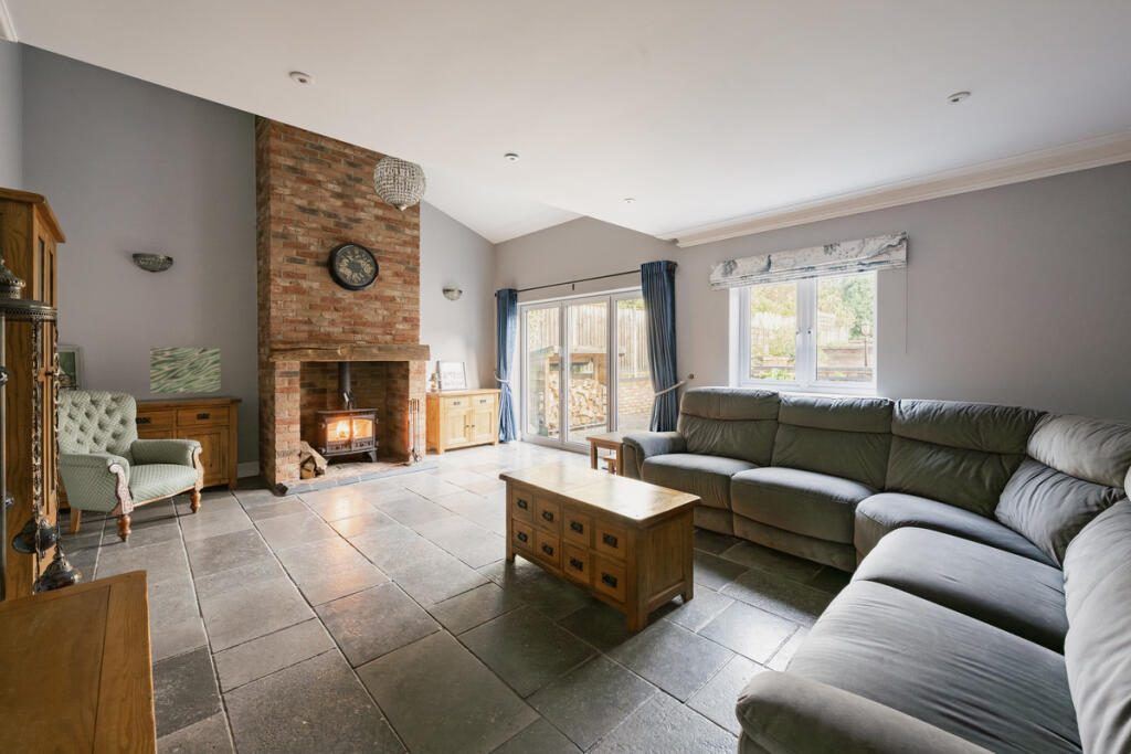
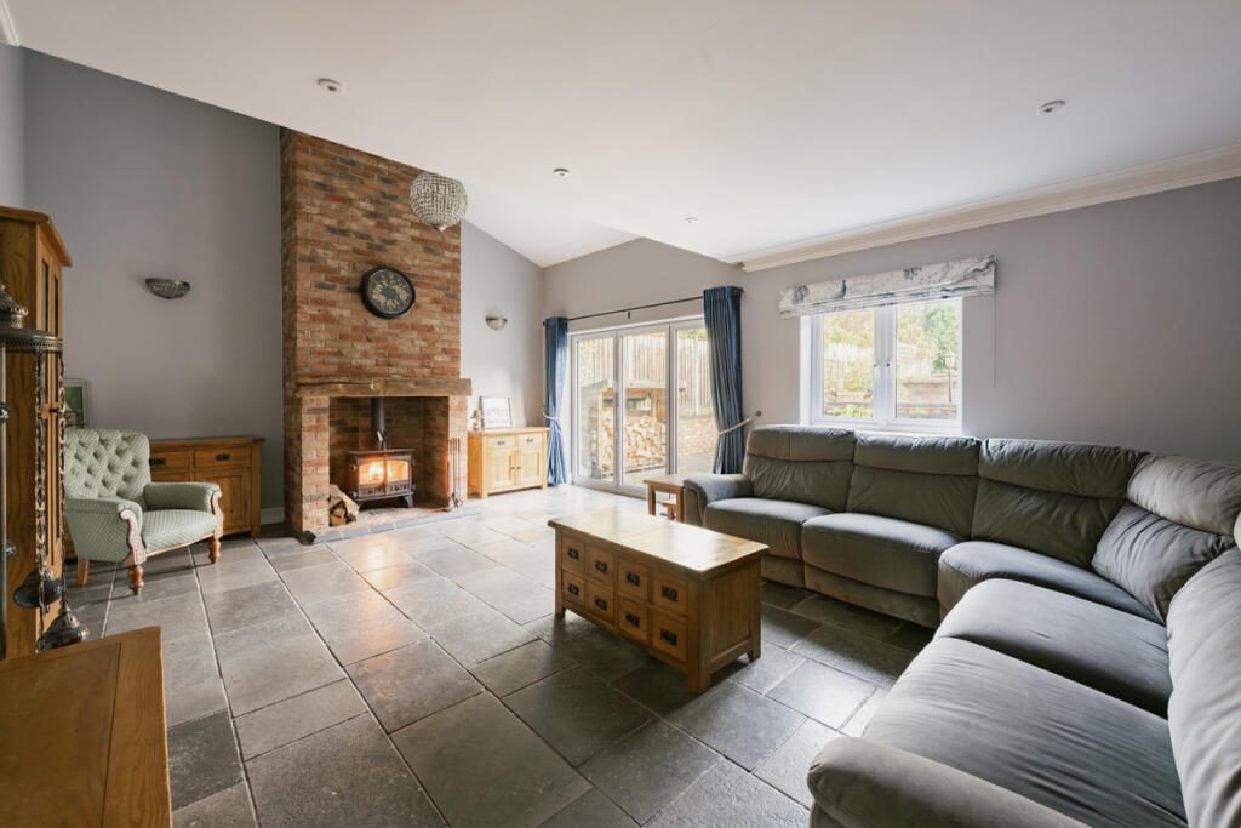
- wall art (187, 370)
